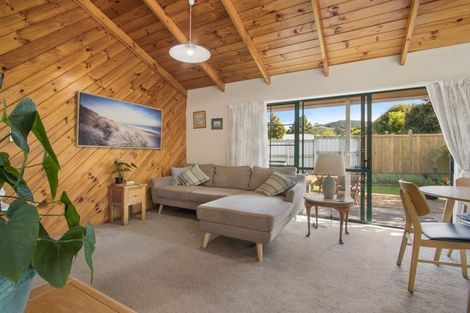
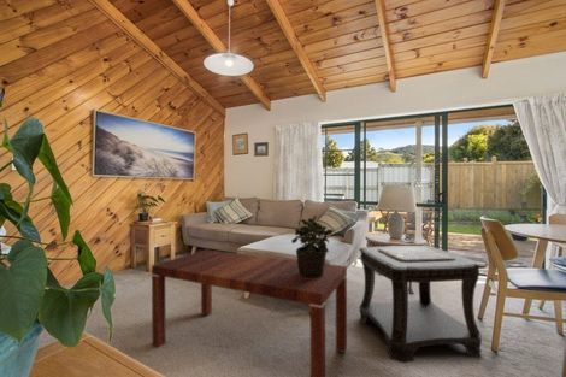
+ coffee table (252, 293)
+ potted plant (312, 245)
+ side table (419, 294)
